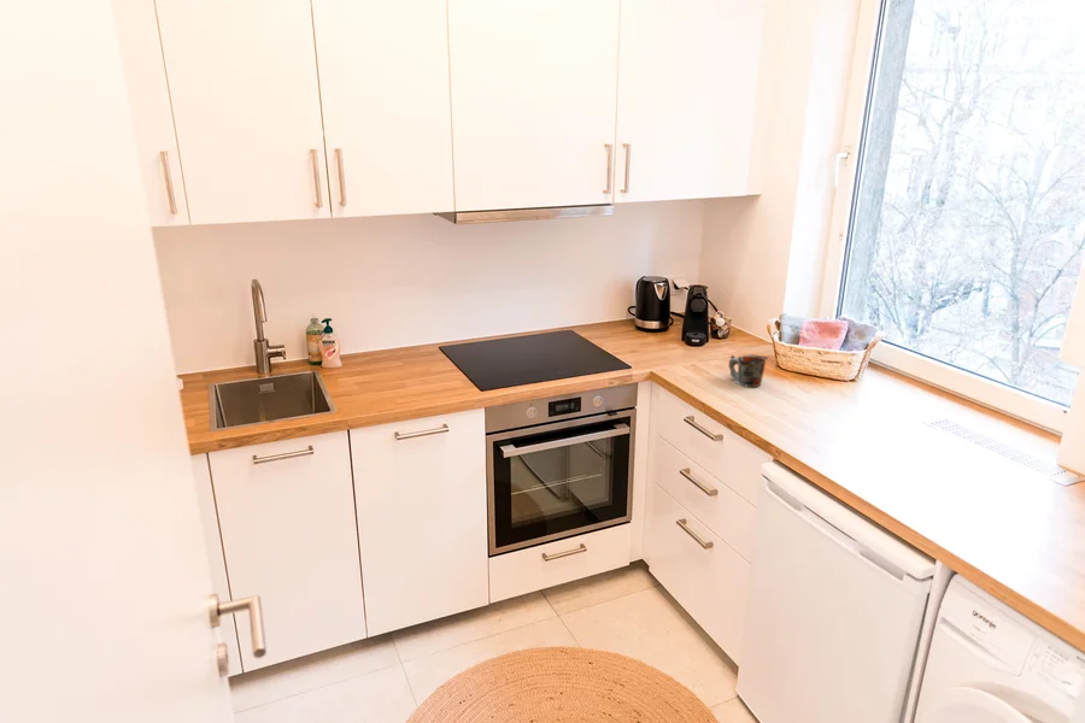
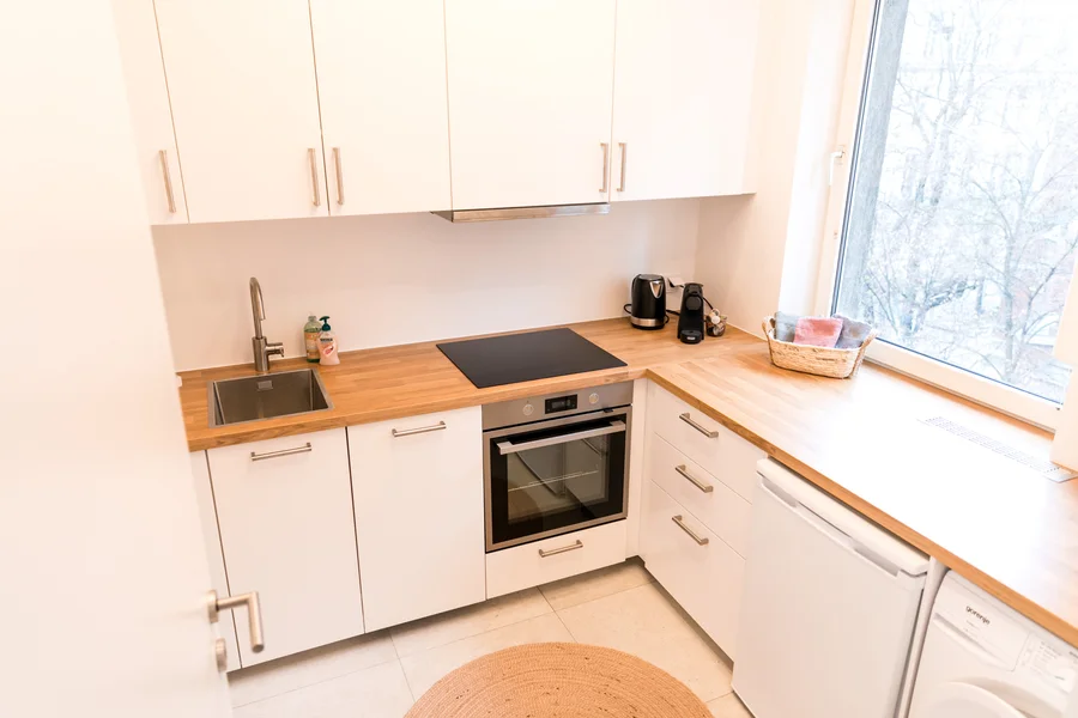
- mug (746, 369)
